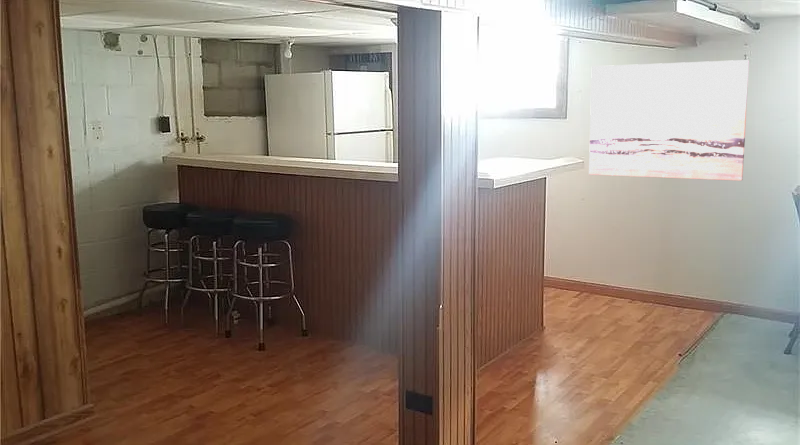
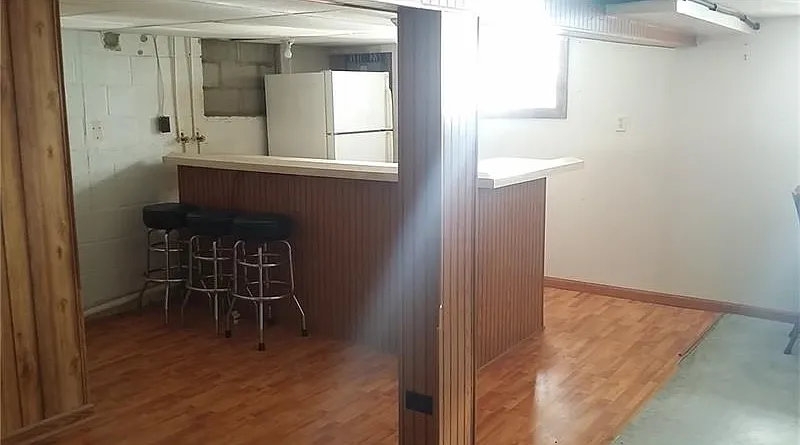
- wall art (664, 121)
